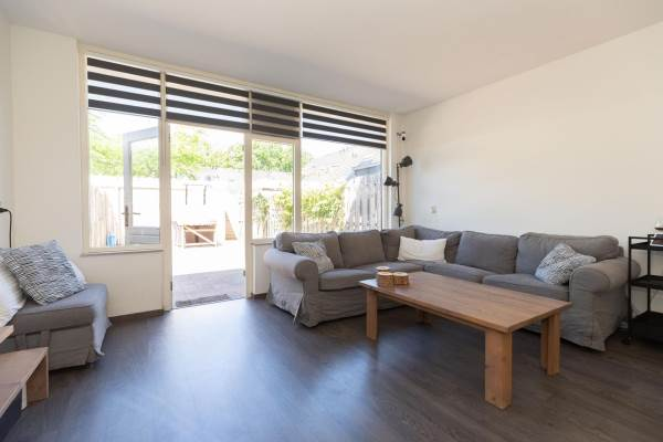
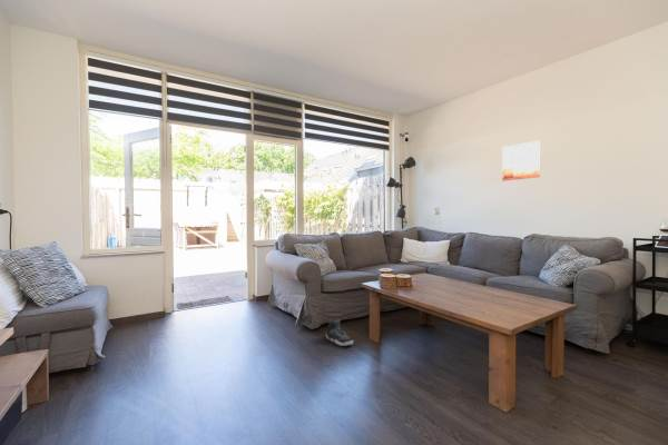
+ wall art (520, 161)
+ sneaker (338, 330)
